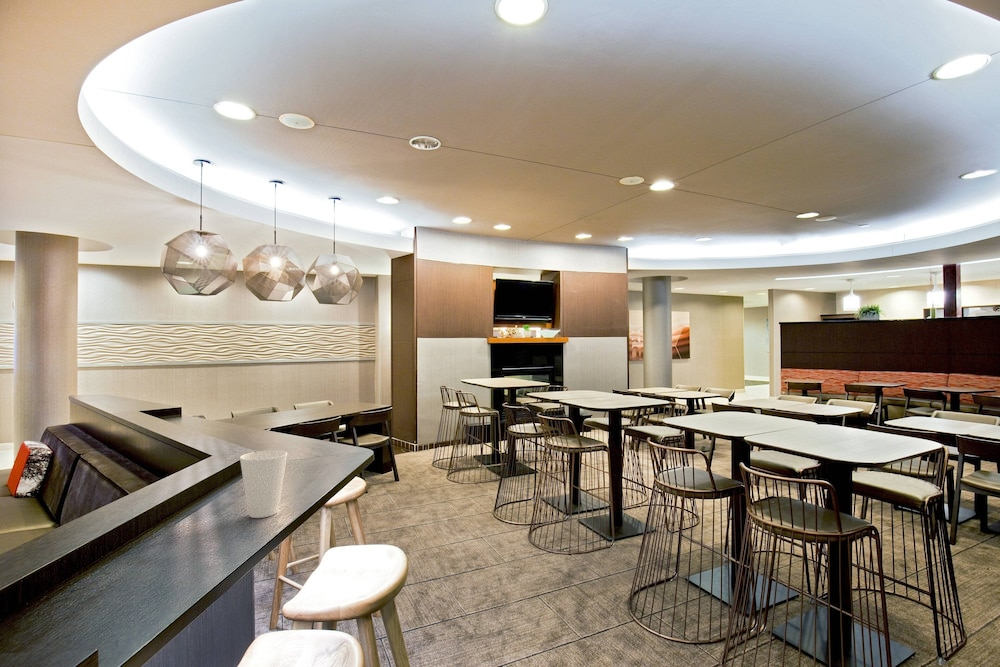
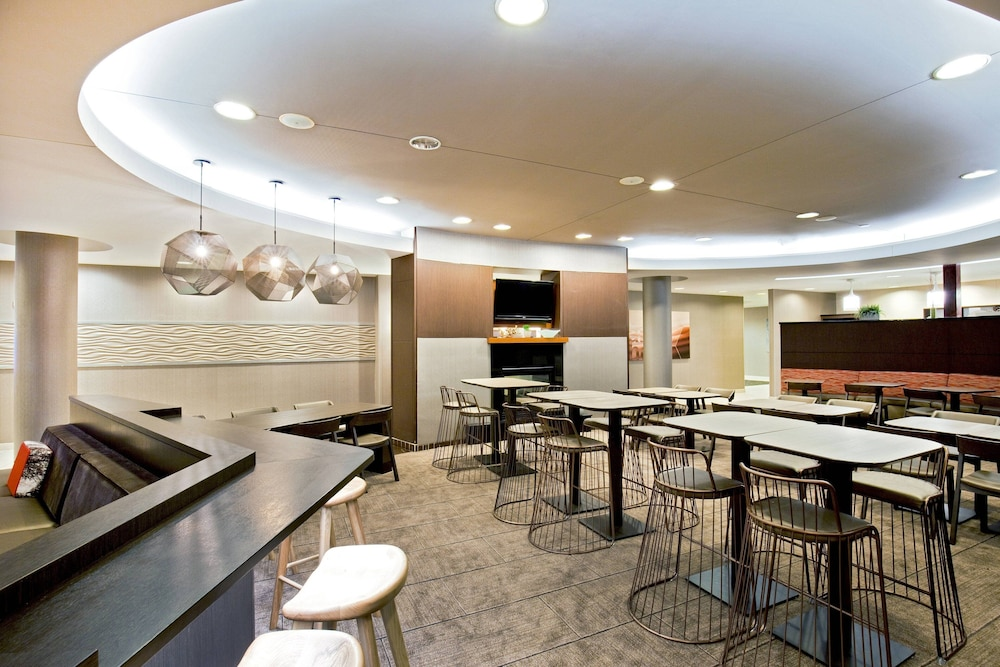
- cup (263, 484)
